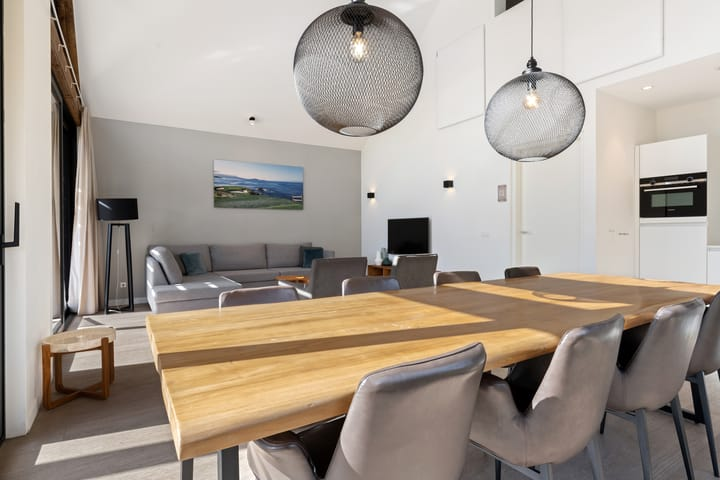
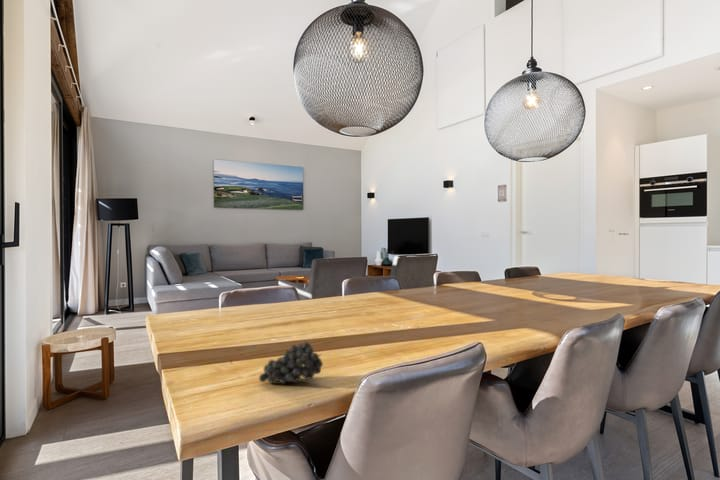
+ fruit (293, 360)
